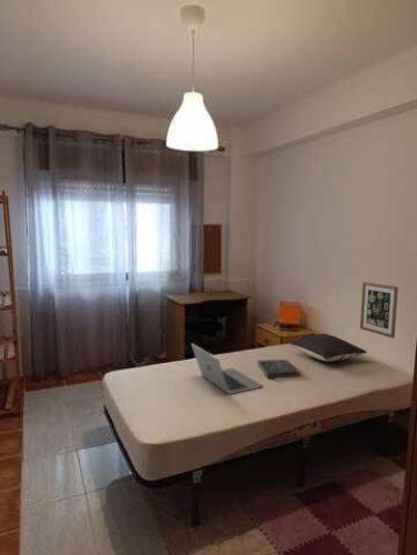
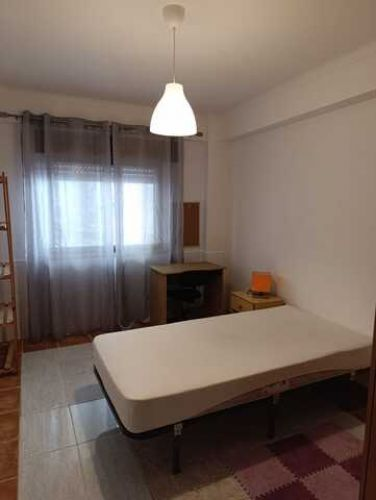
- wall art (377, 309)
- pillow (326, 347)
- book (277, 367)
- laptop (226, 369)
